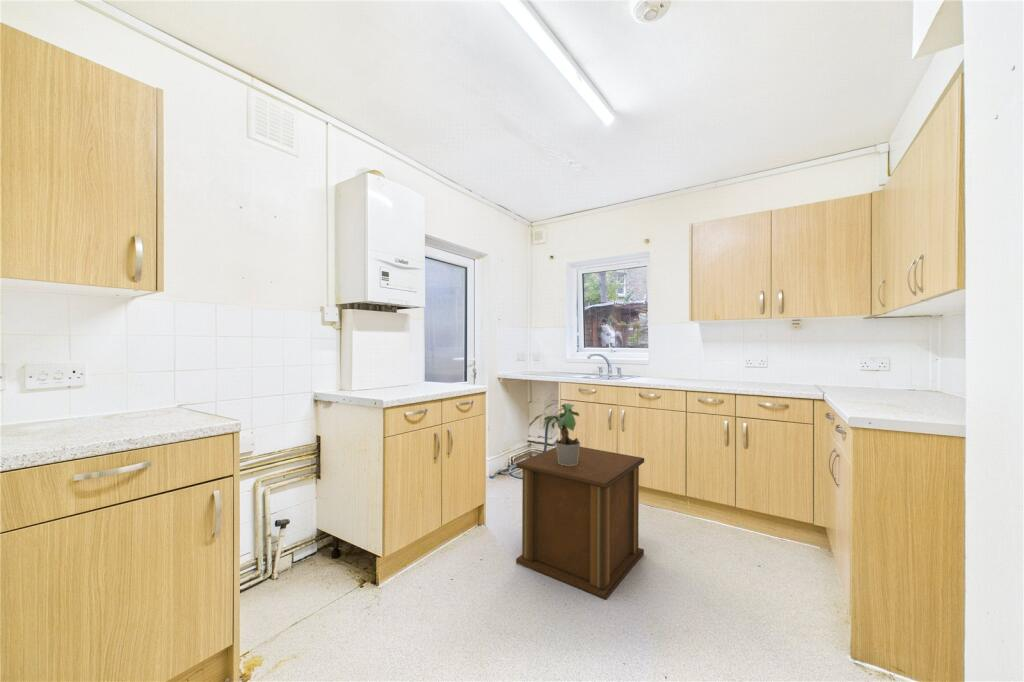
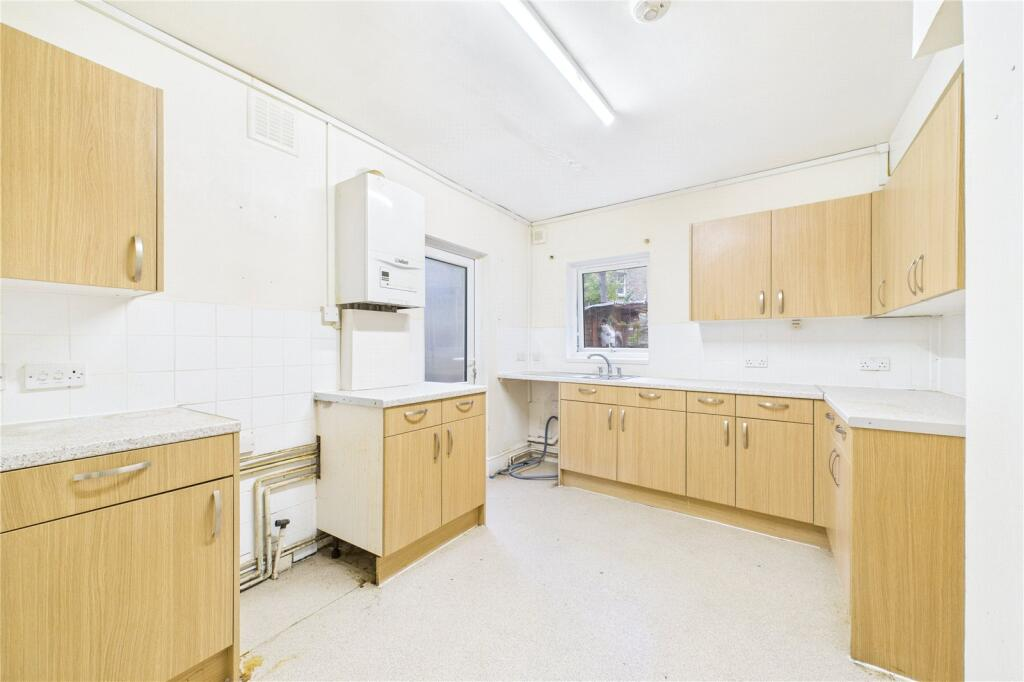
- side table (581, 509)
- potted plant (561, 431)
